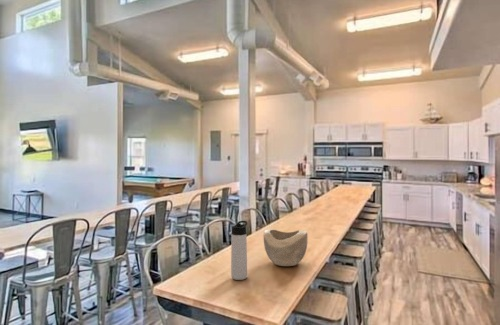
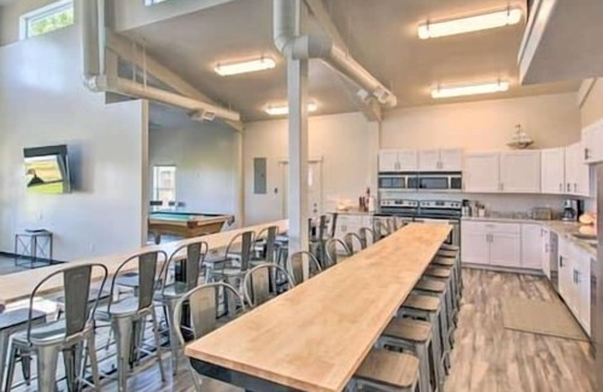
- decorative bowl (285, 246)
- thermos bottle (240, 249)
